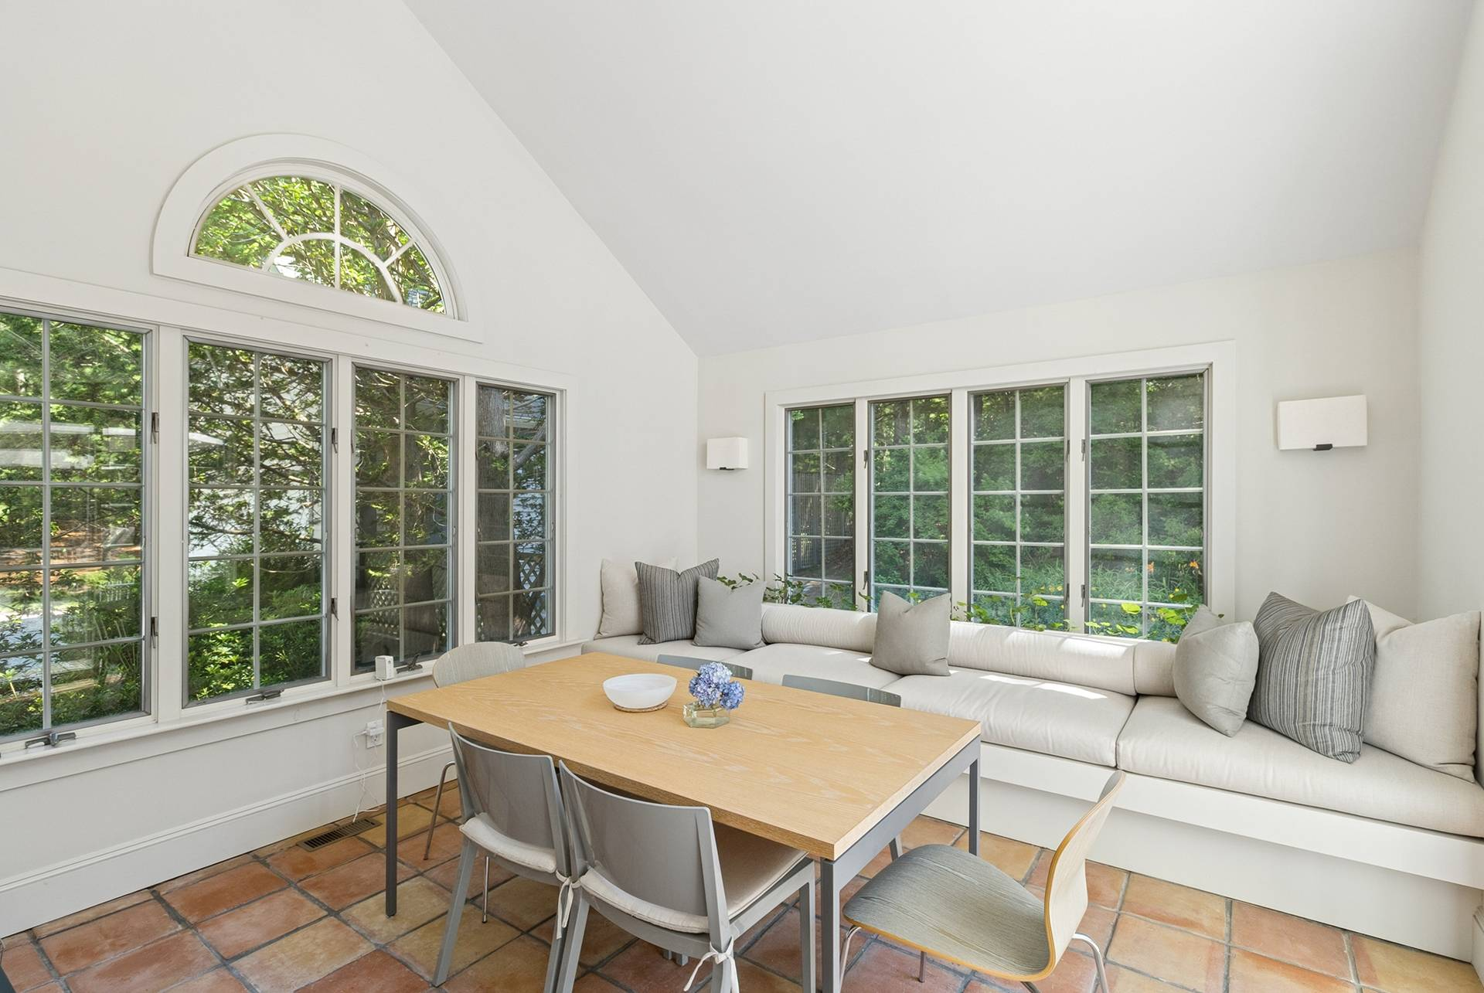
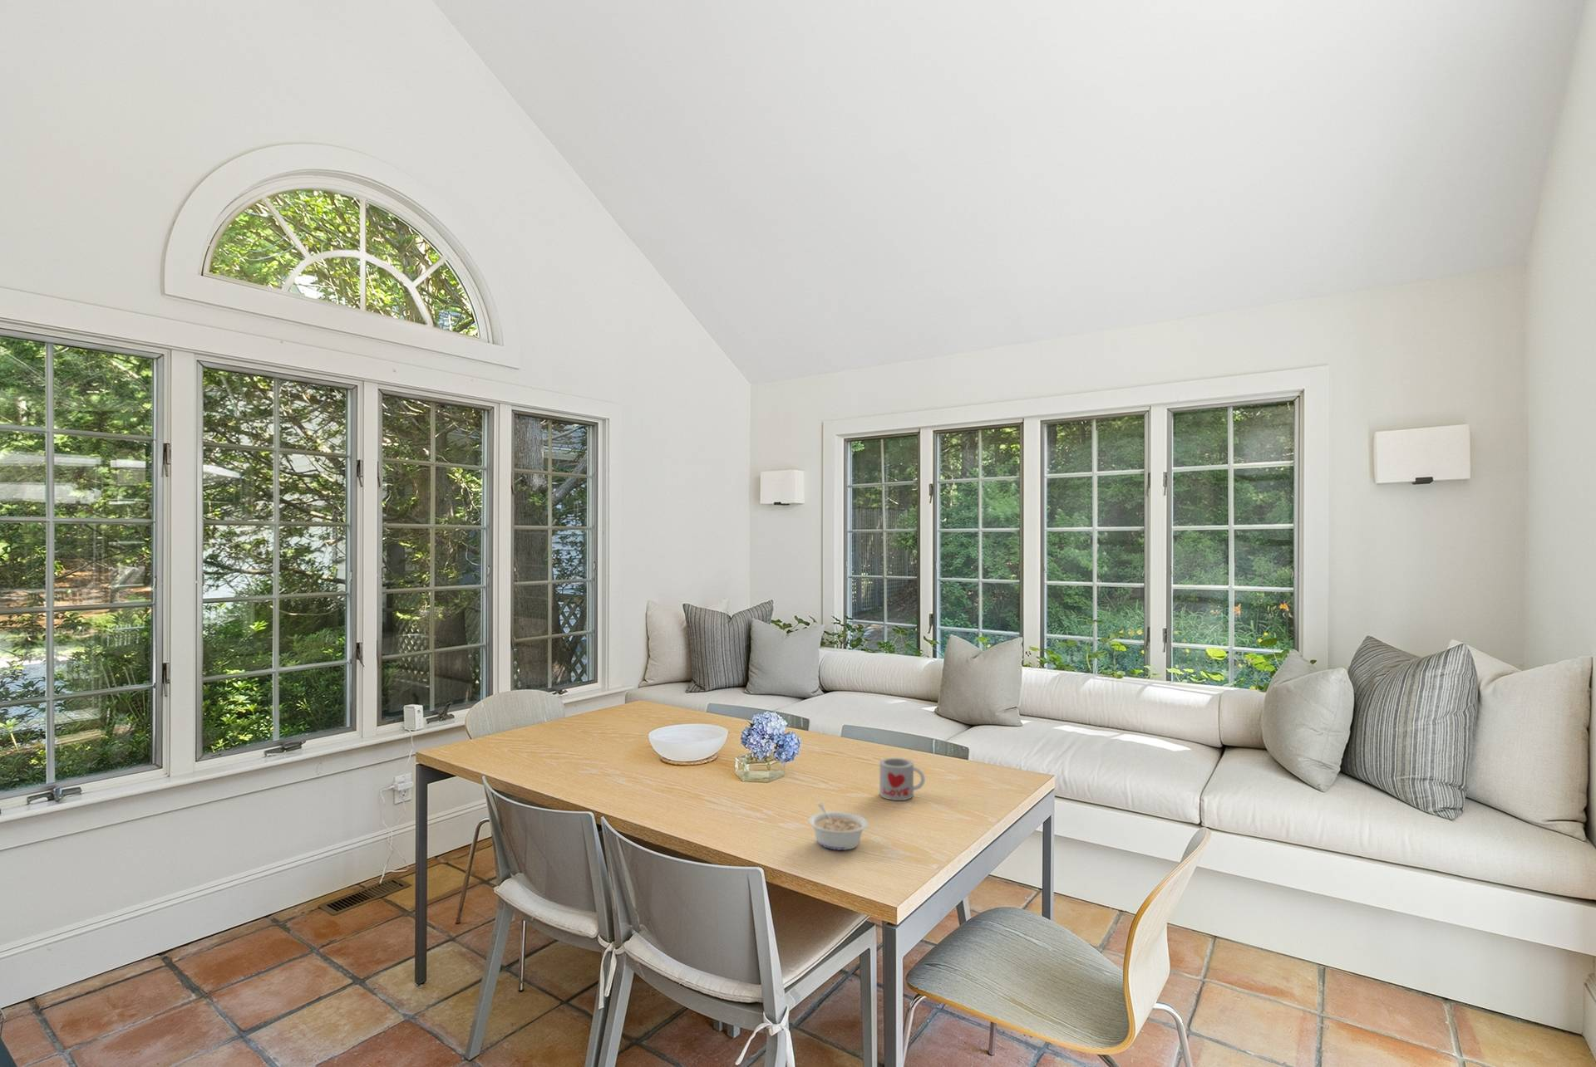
+ legume (836, 829)
+ mug (902, 779)
